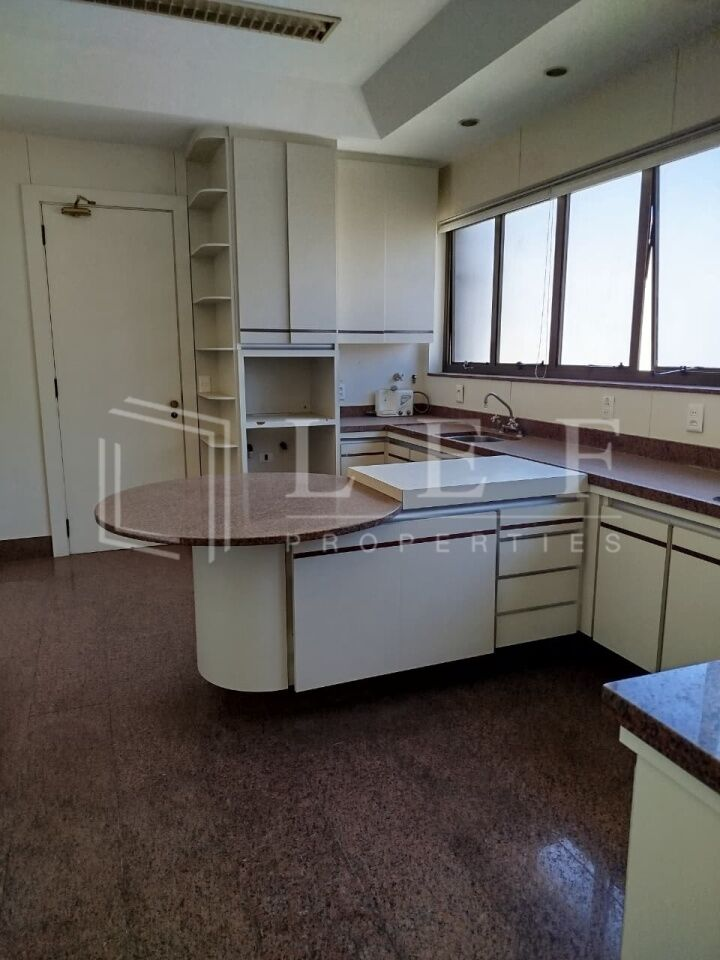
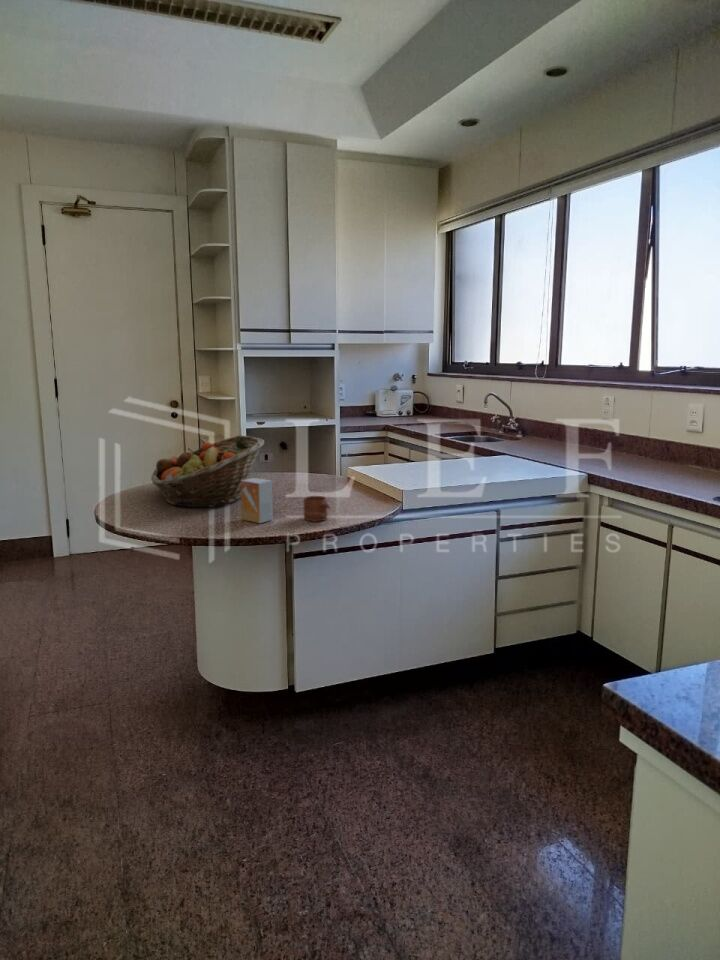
+ small box (256, 500)
+ fruit basket (208, 468)
+ mug (318, 509)
